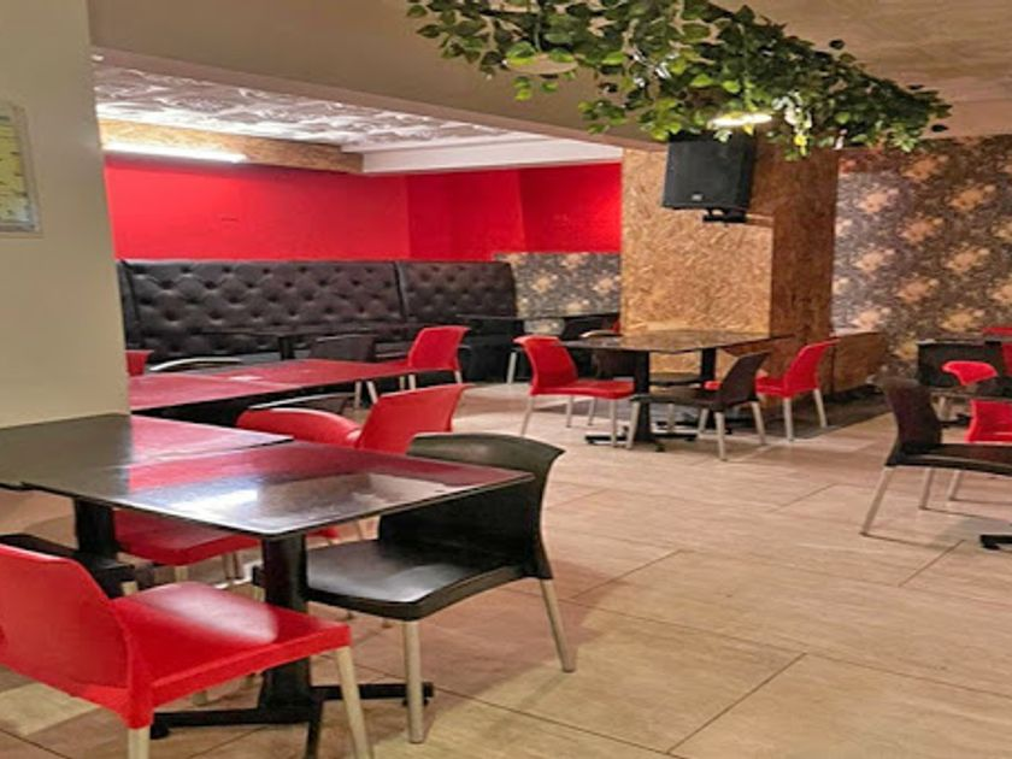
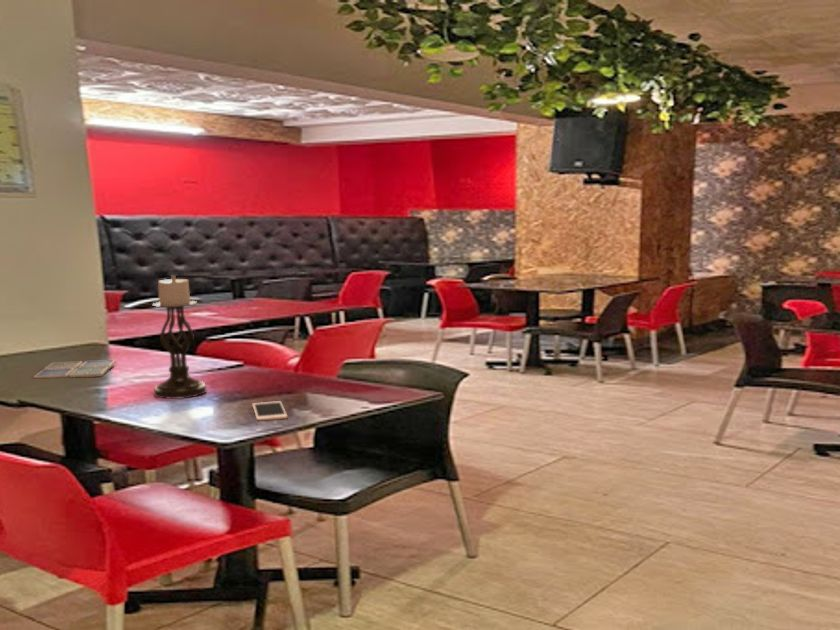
+ cell phone (269, 410)
+ drink coaster (76, 369)
+ candle holder (178, 334)
